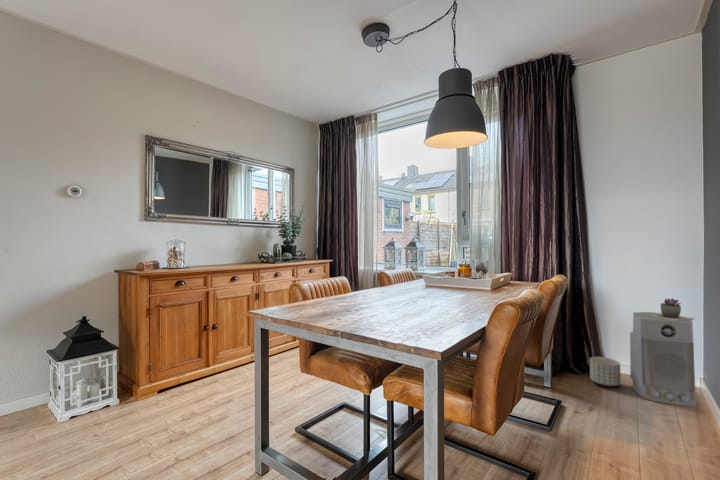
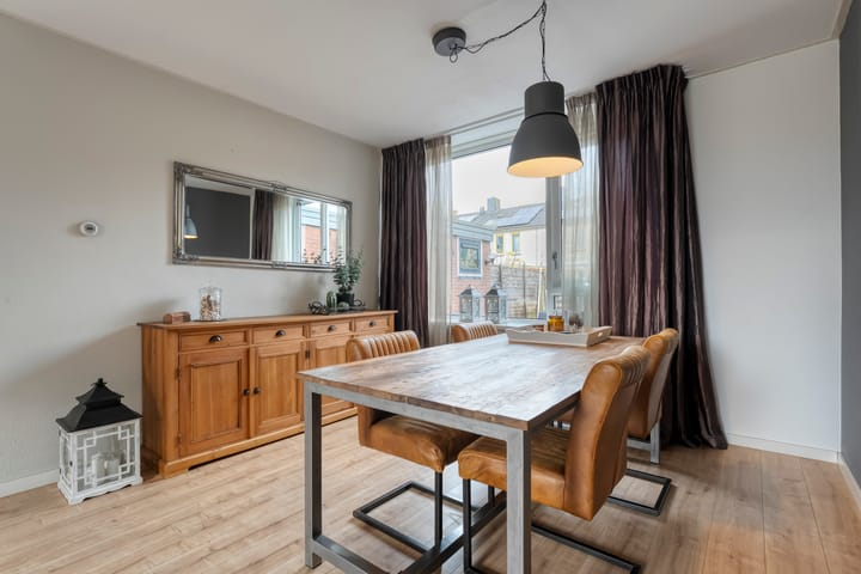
- air purifier (660, 354)
- planter (604, 372)
- succulent plant (669, 307)
